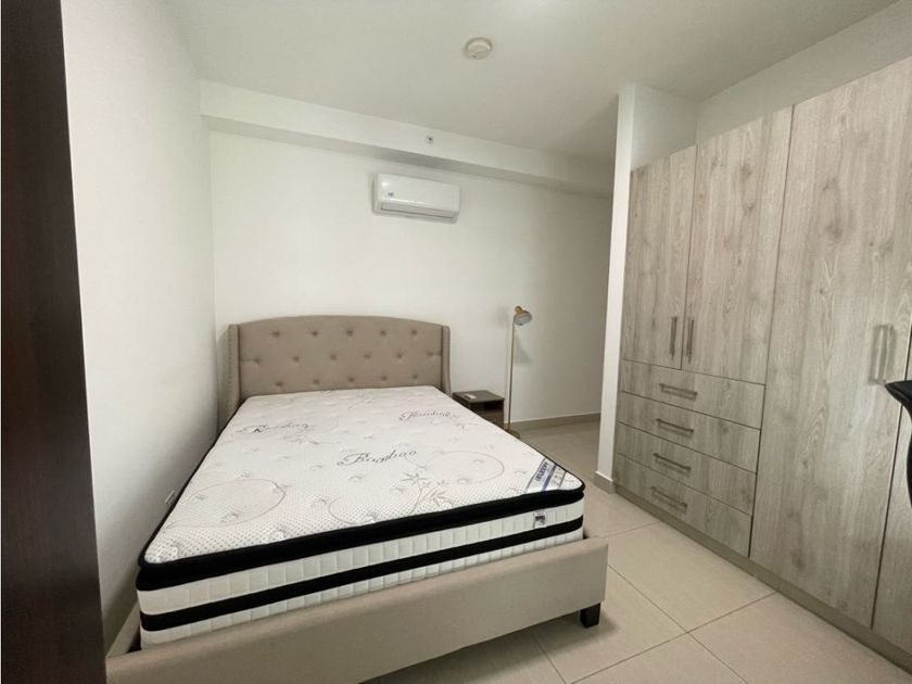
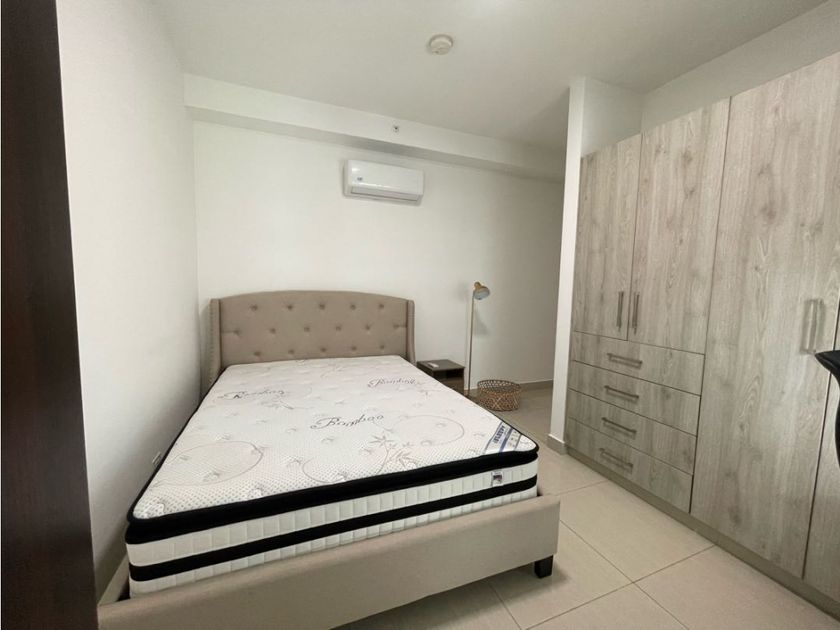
+ basket (499, 394)
